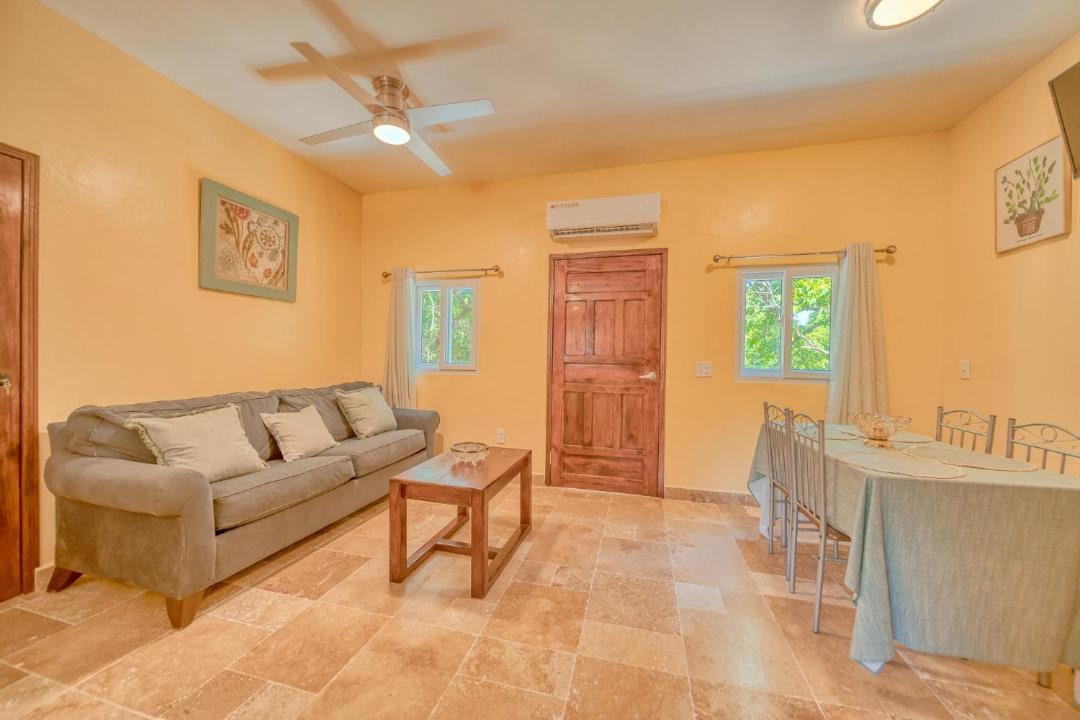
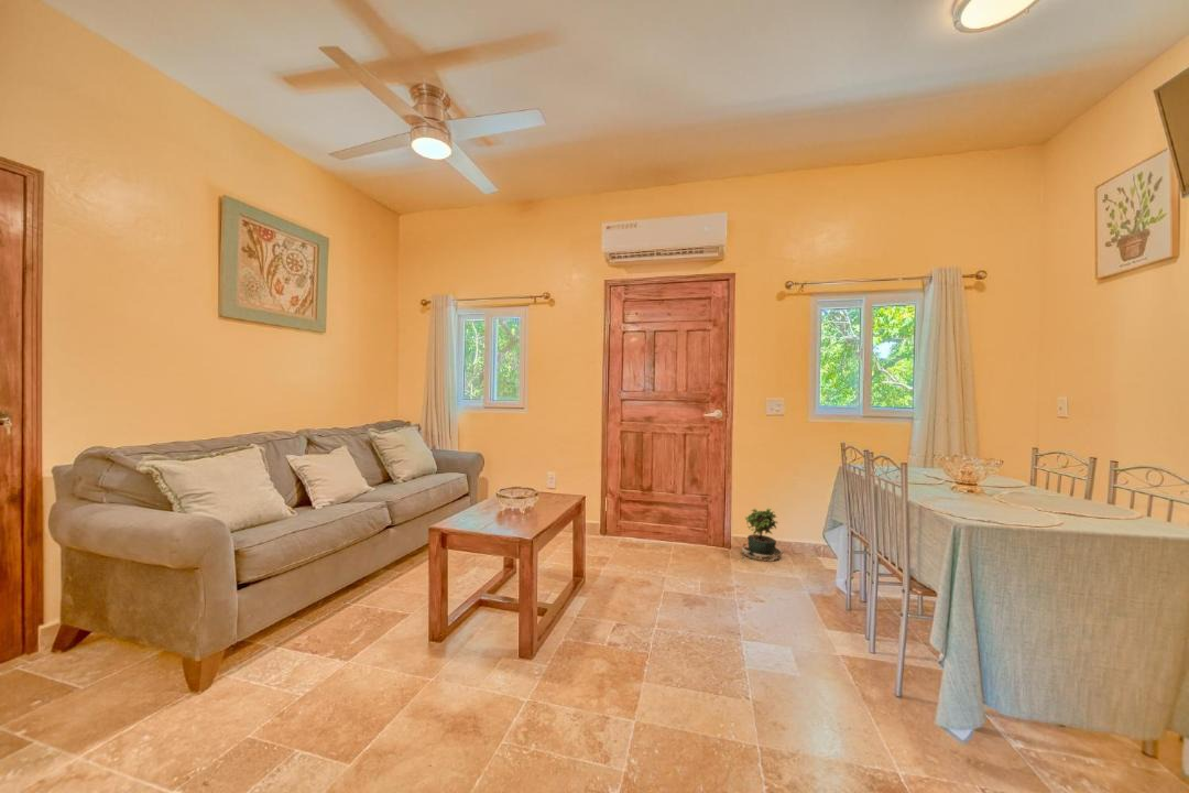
+ potted plant (761, 531)
